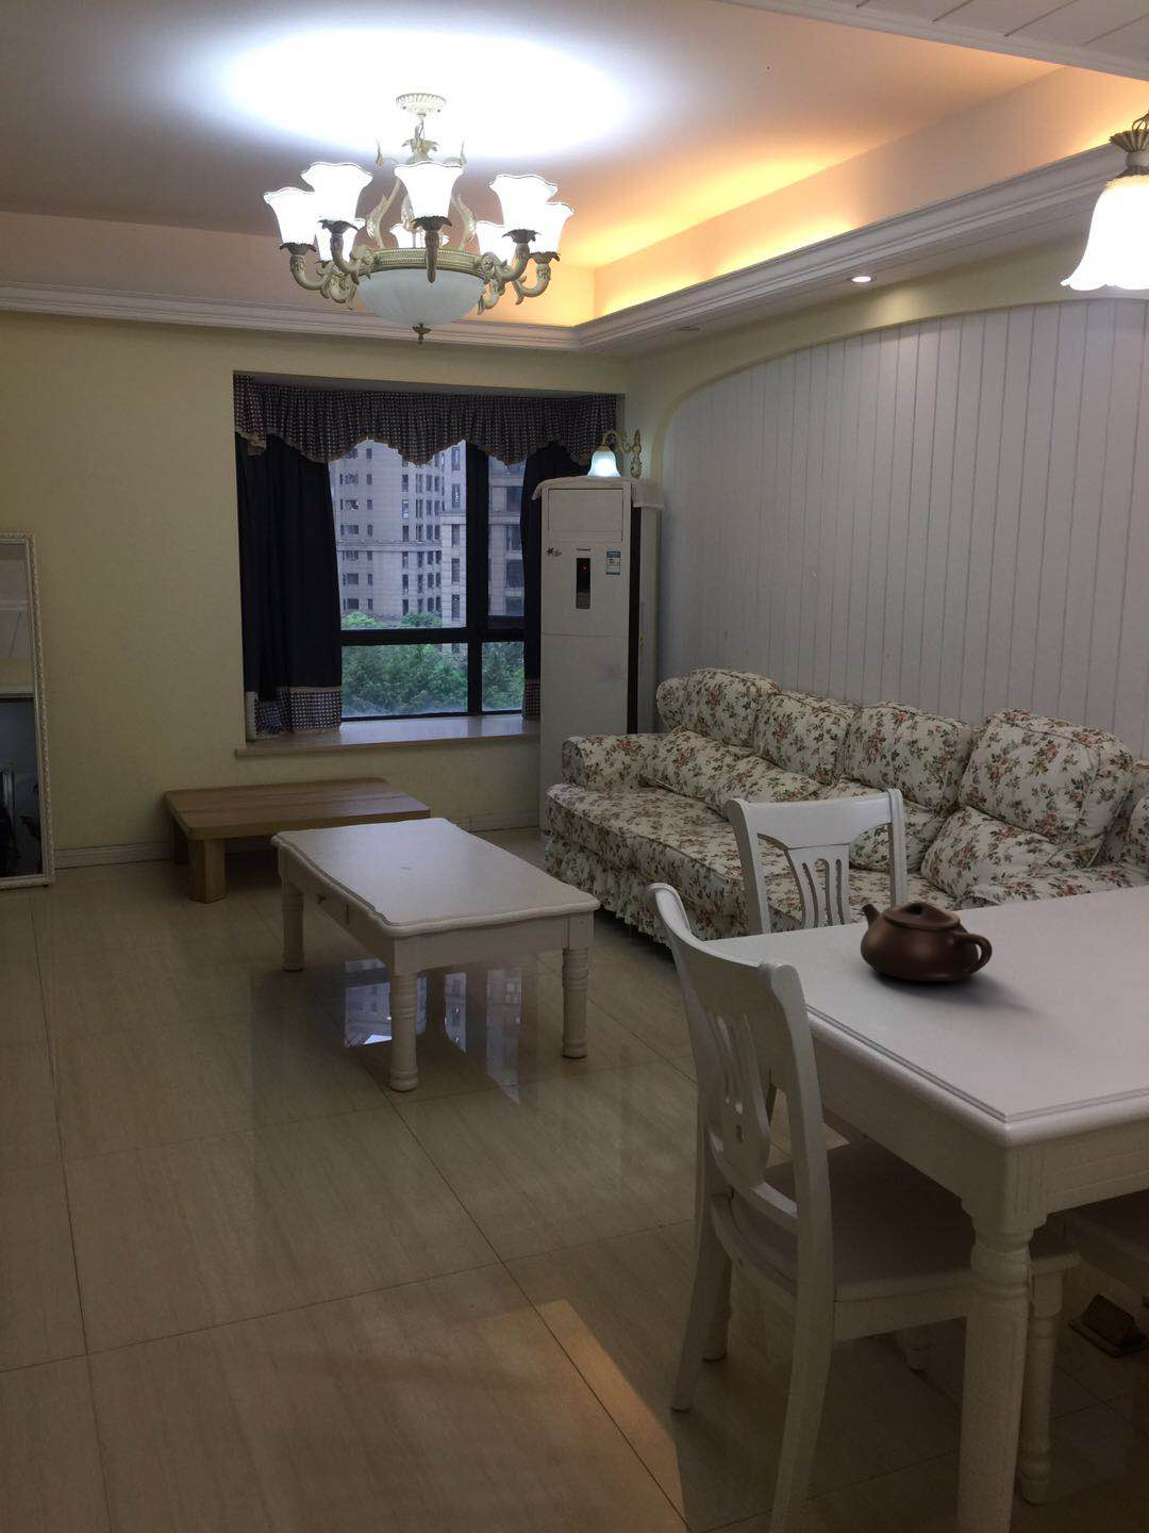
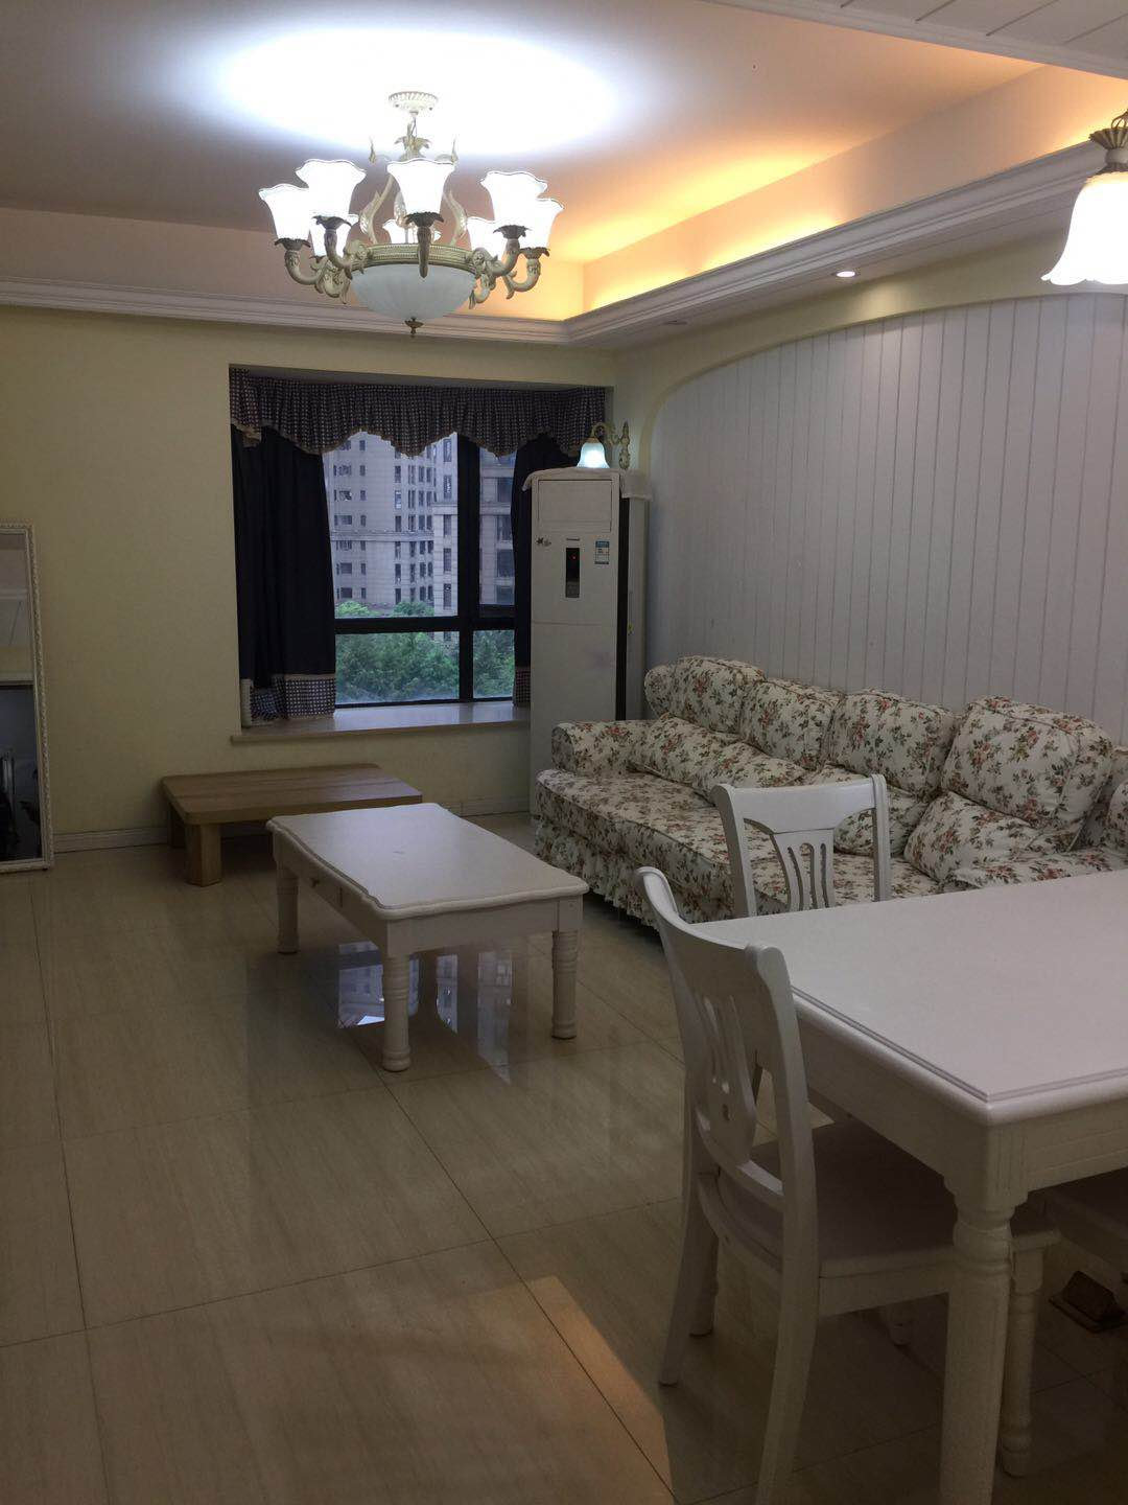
- teapot (920, 937)
